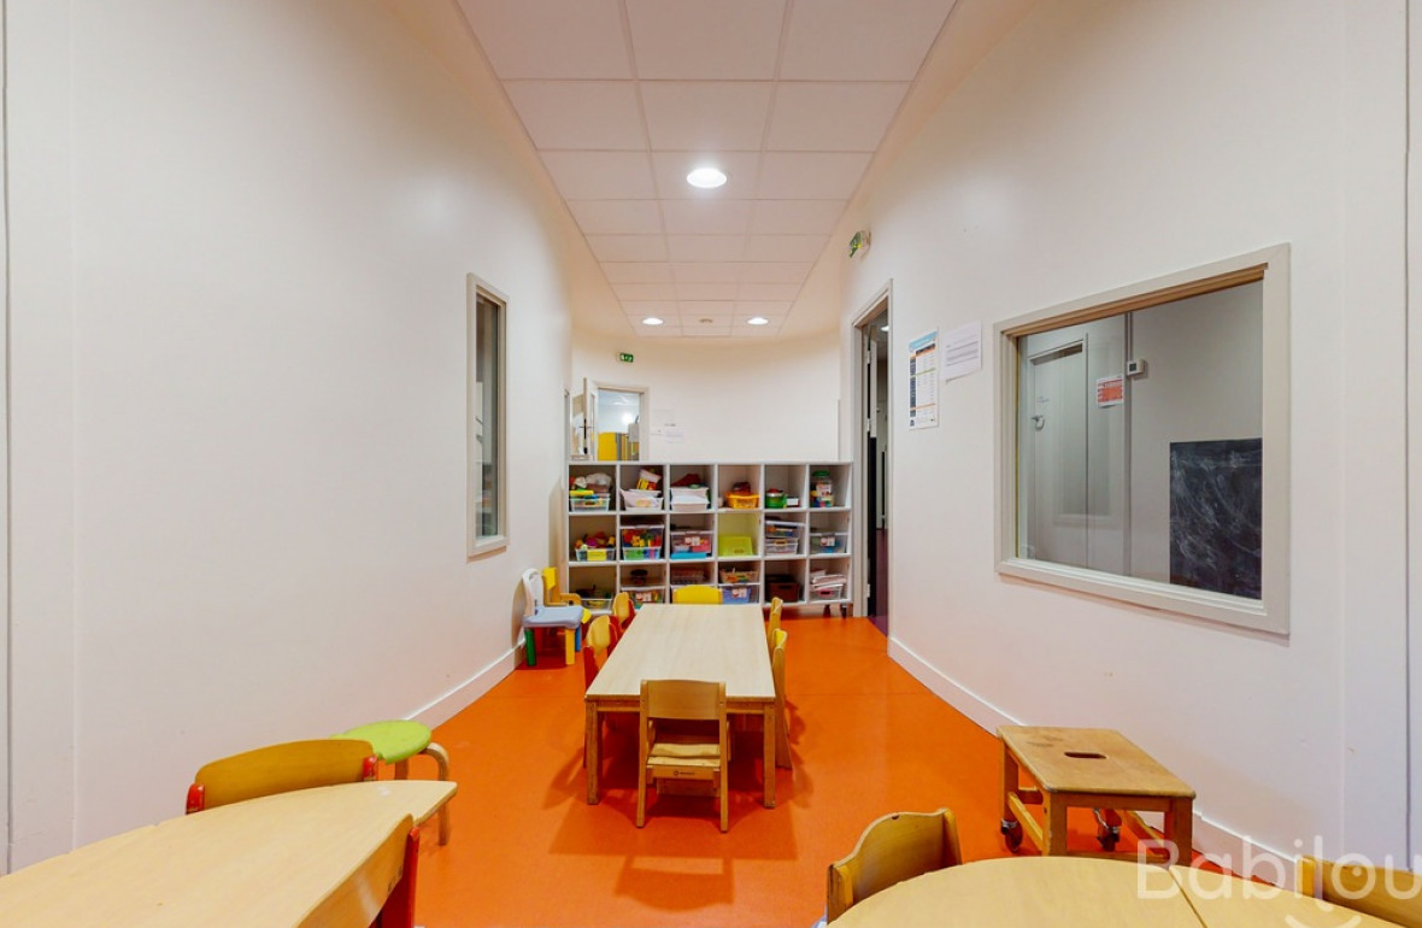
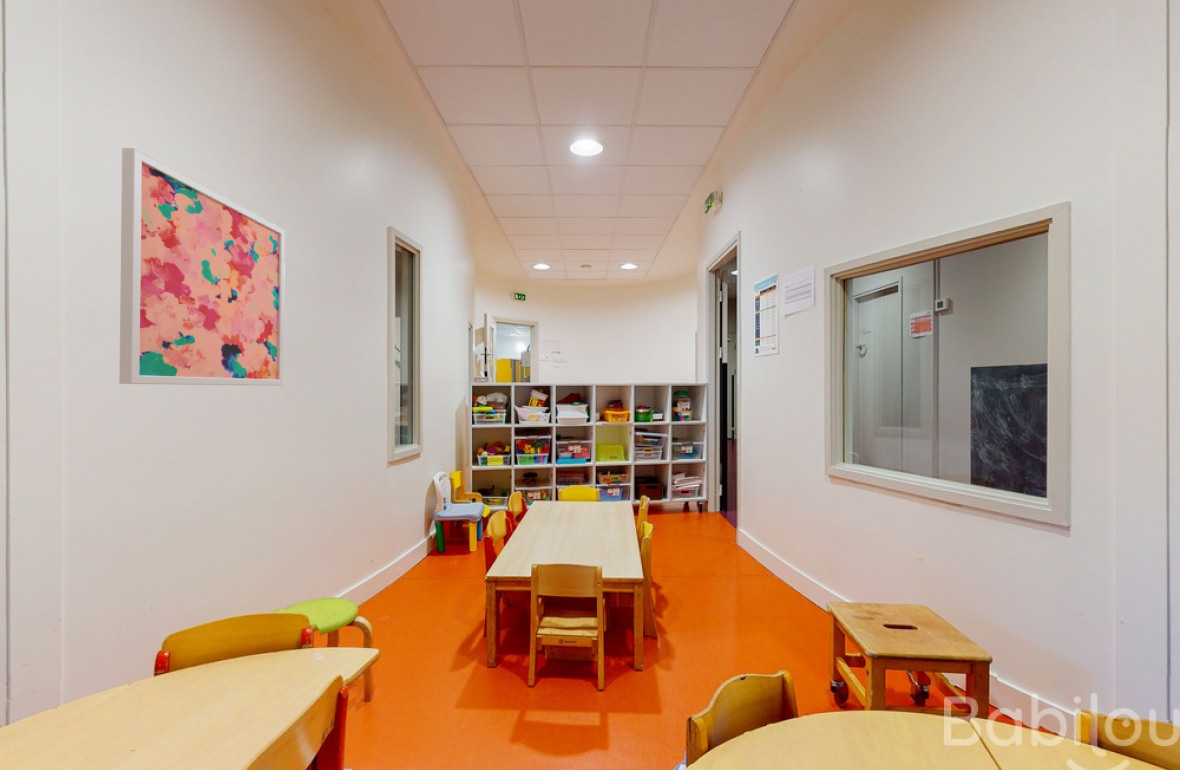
+ wall art (219, 291)
